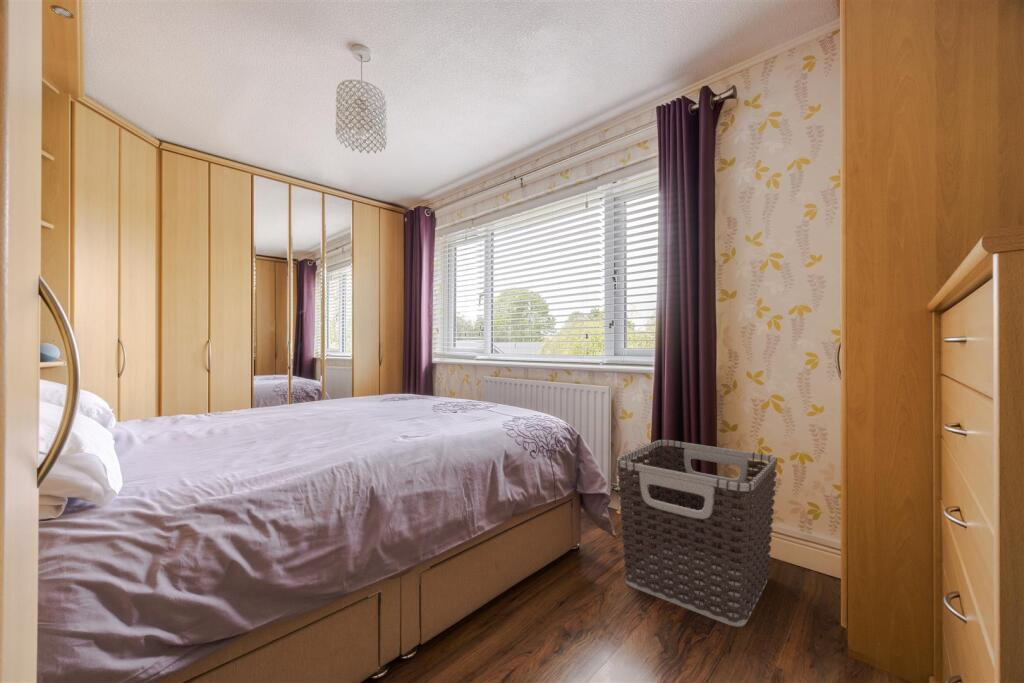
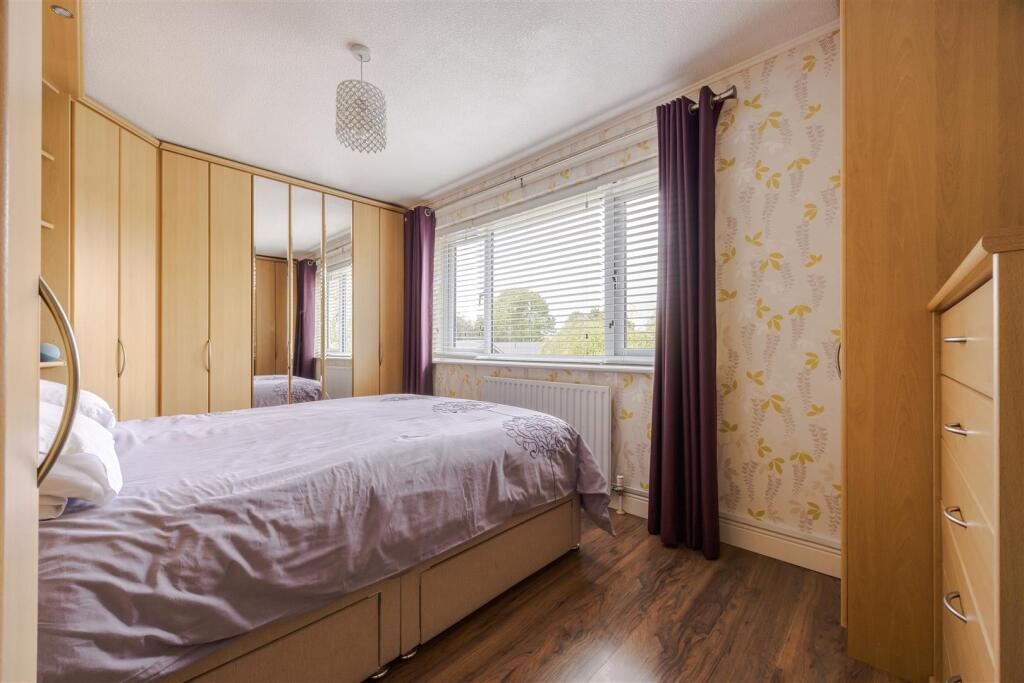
- clothes hamper (696, 518)
